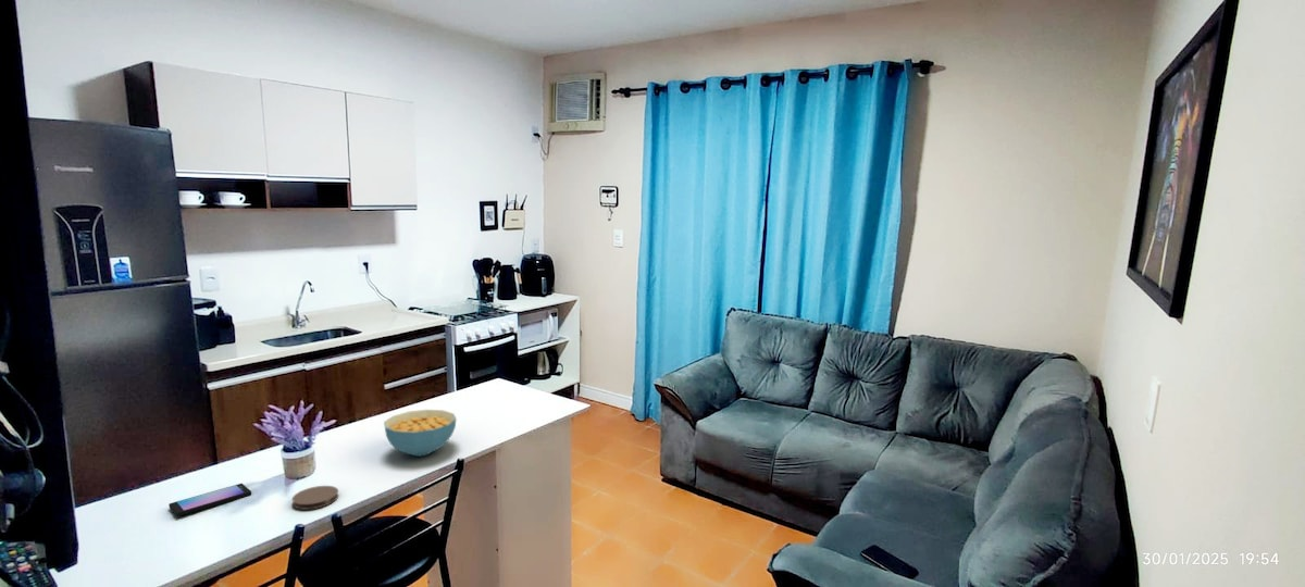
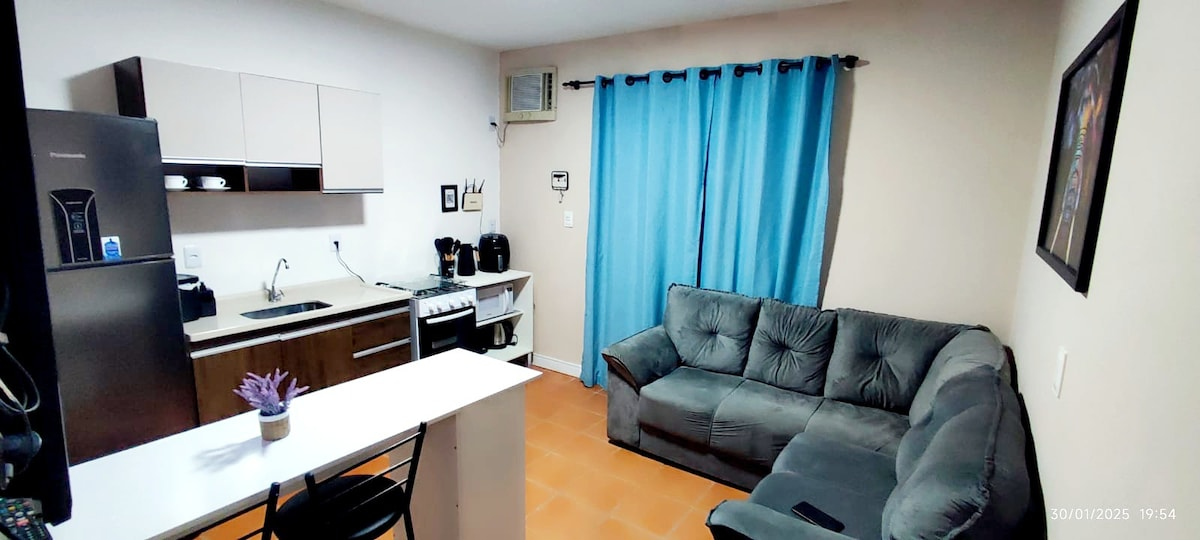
- cereal bowl (421, 436)
- coaster (315, 497)
- smartphone (211, 499)
